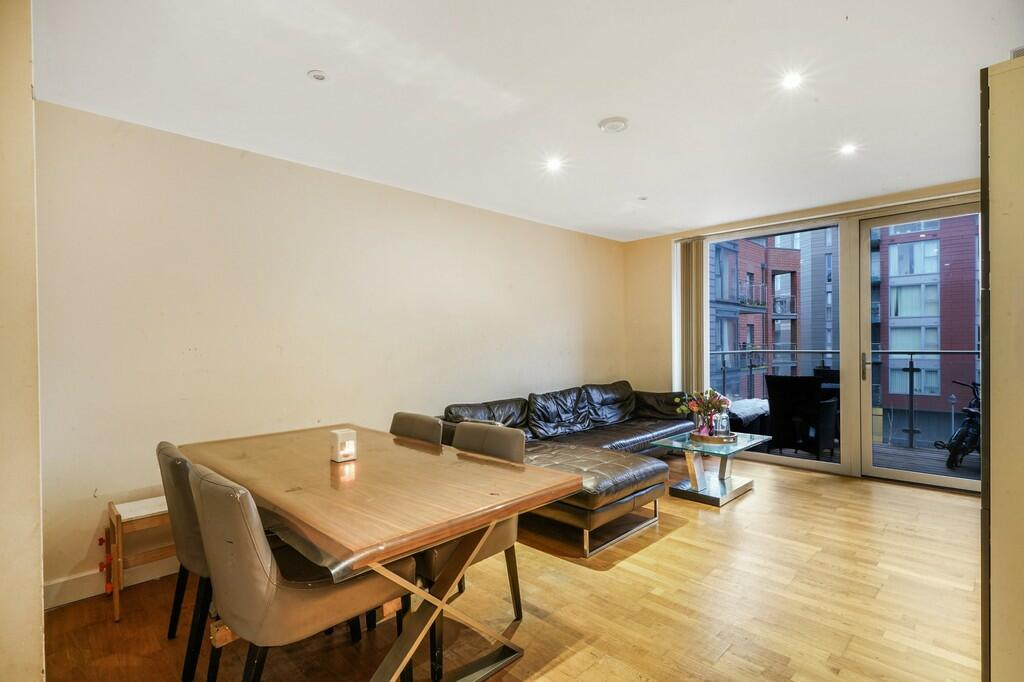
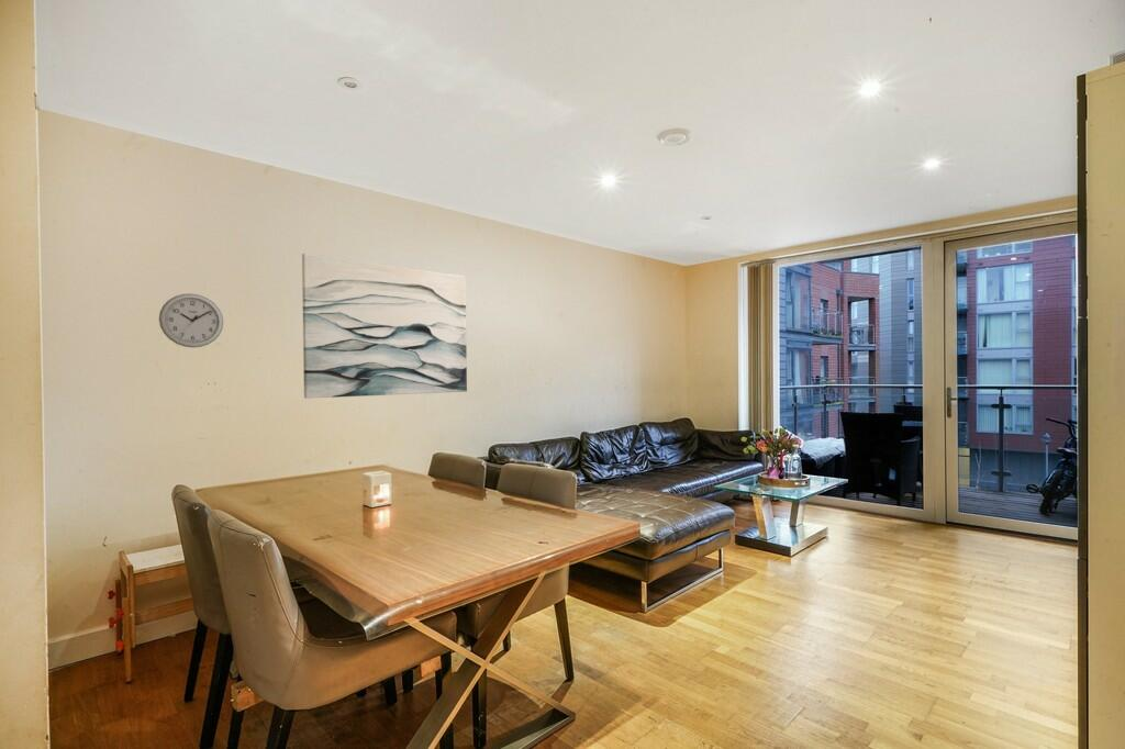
+ wall clock (192, 320)
+ wall art (393, 329)
